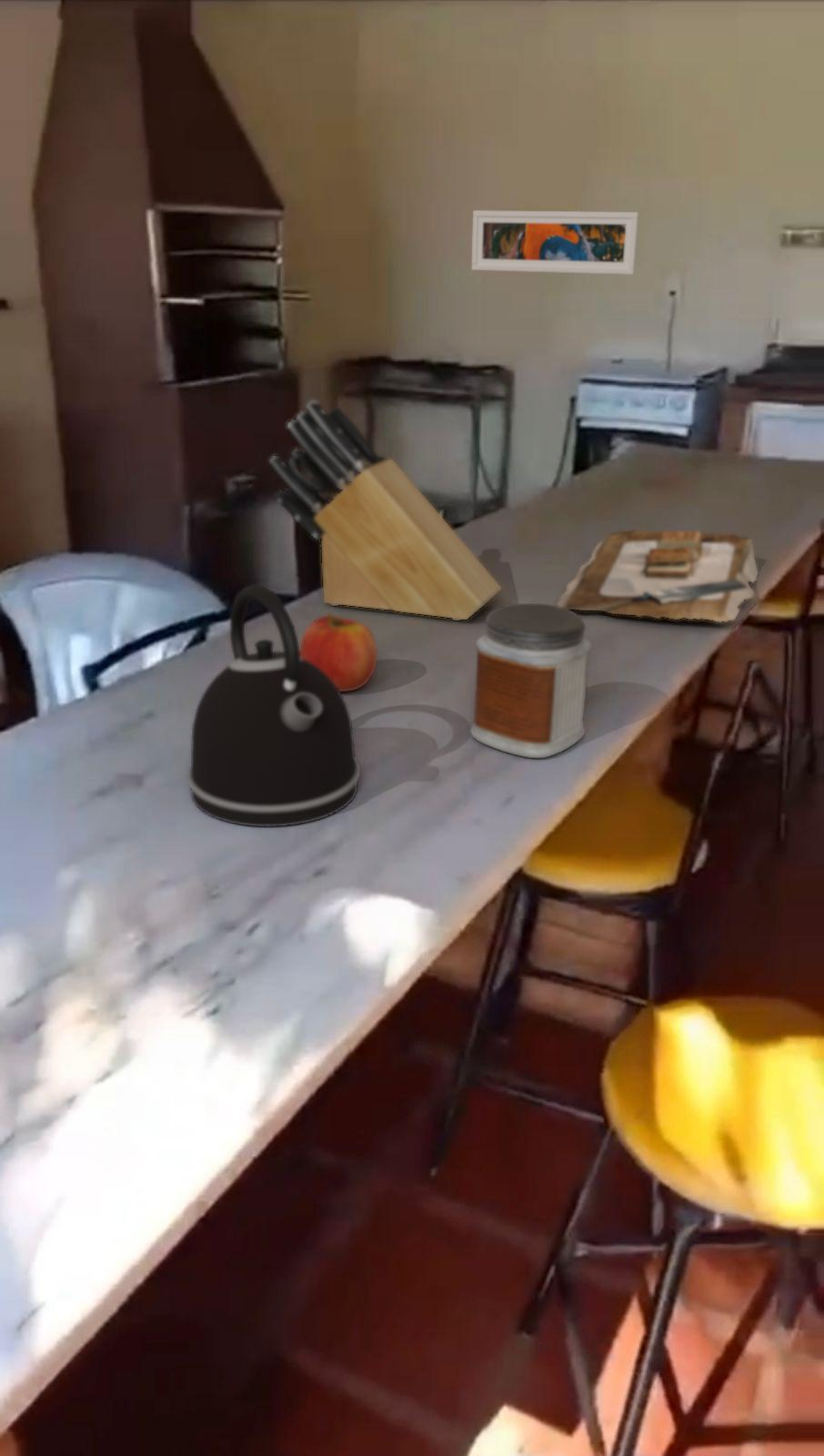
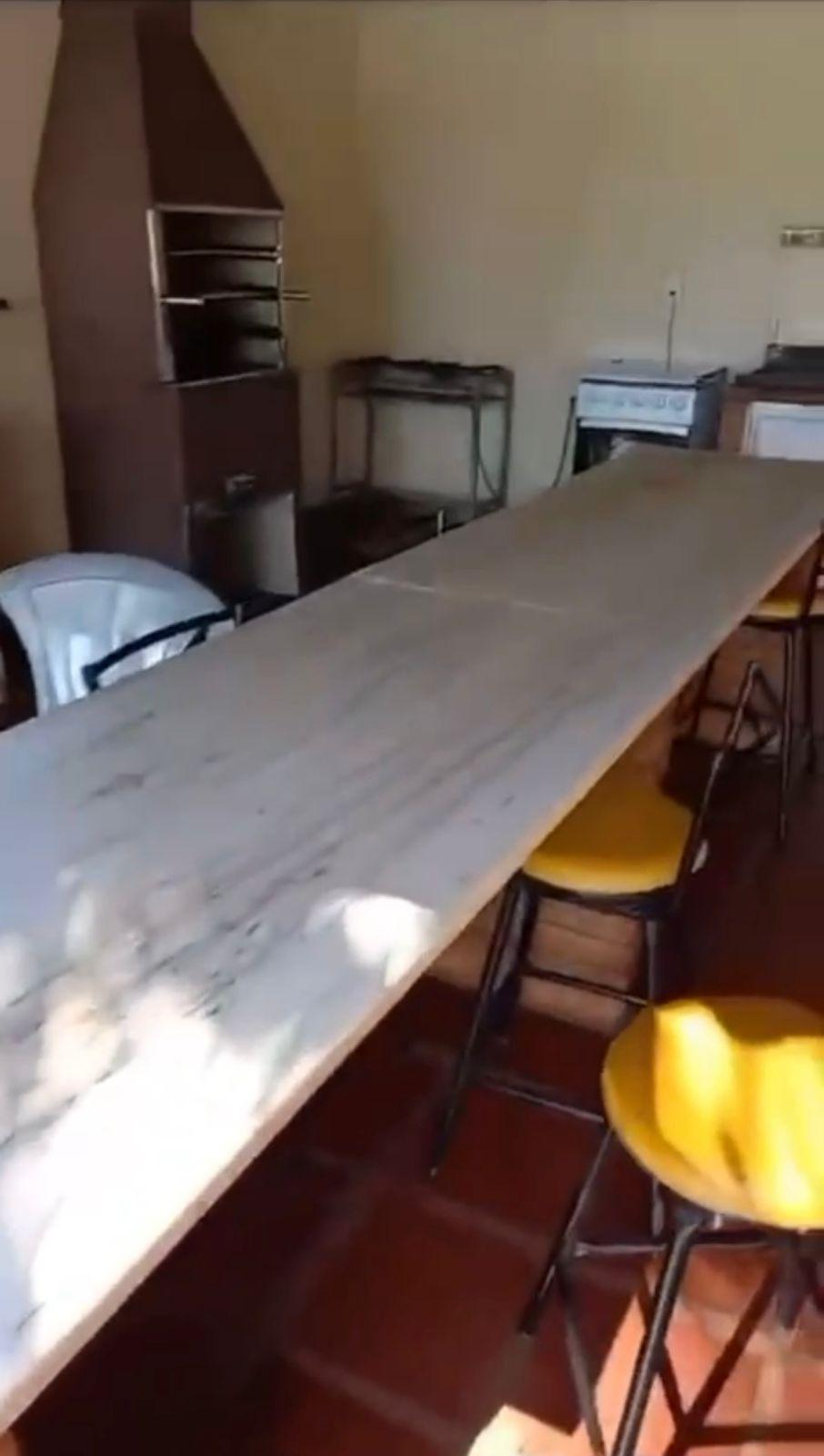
- jar (531, 677)
- cutting board (664, 561)
- kettle (270, 692)
- knife block (385, 505)
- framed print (552, 241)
- fruit (338, 650)
